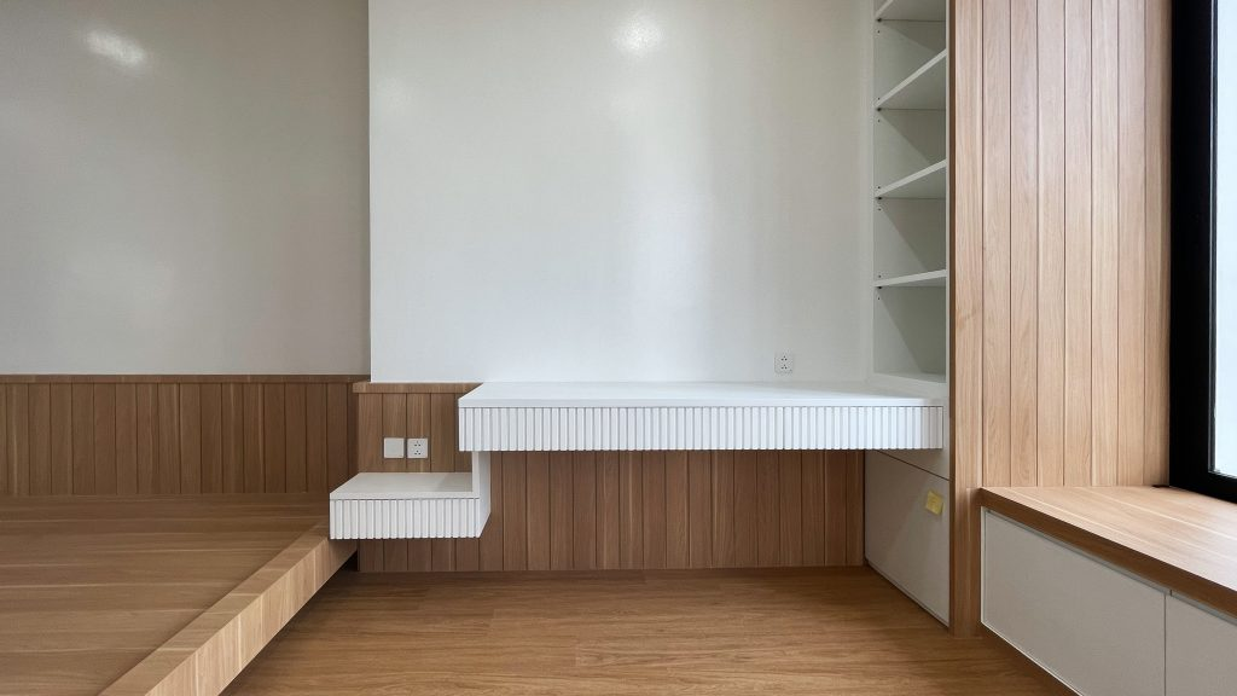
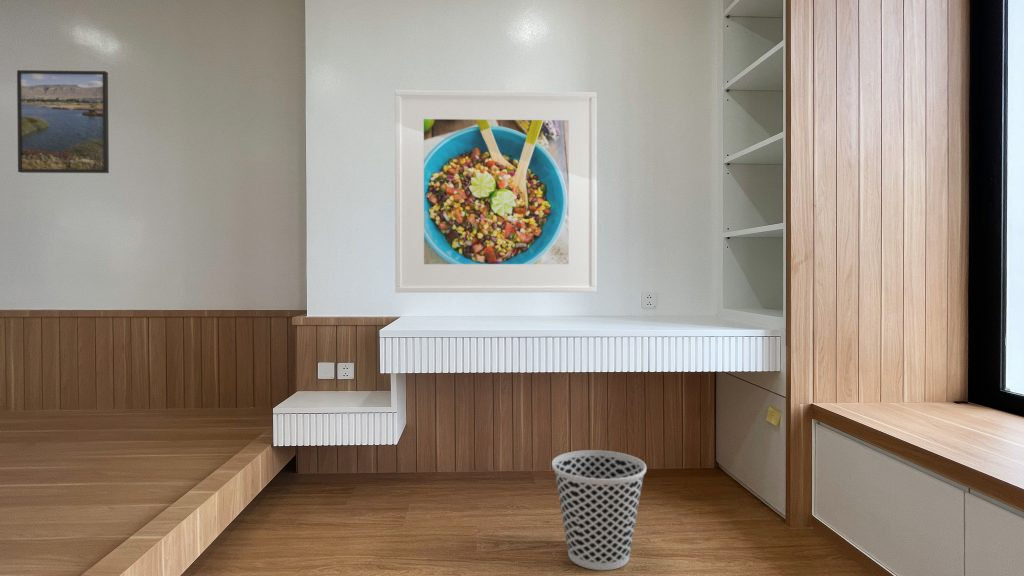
+ wastebasket (598, 509)
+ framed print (496, 192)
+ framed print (63, 122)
